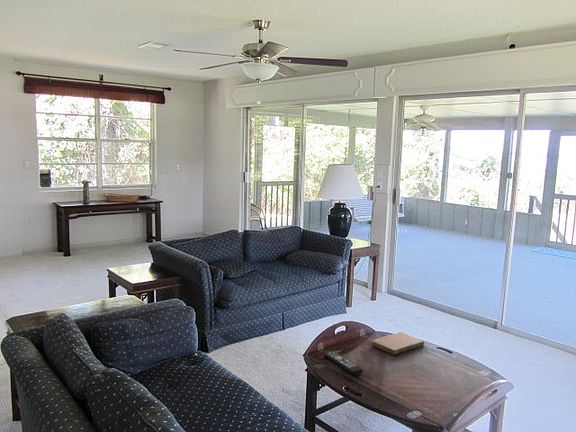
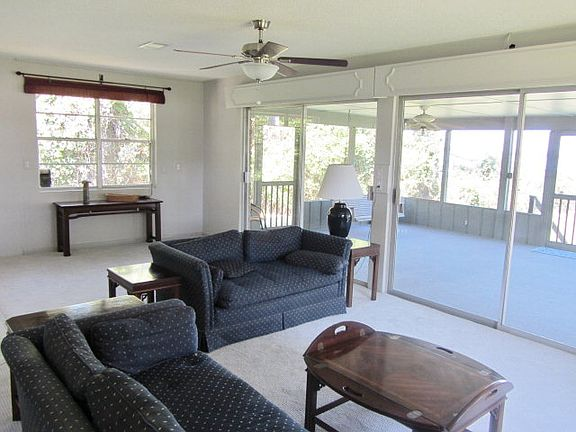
- notebook (397, 343)
- remote control (342, 362)
